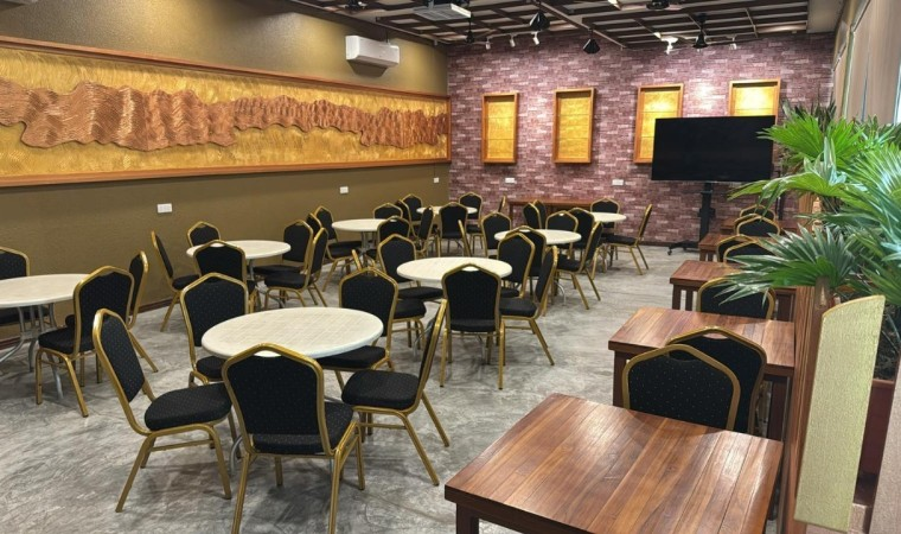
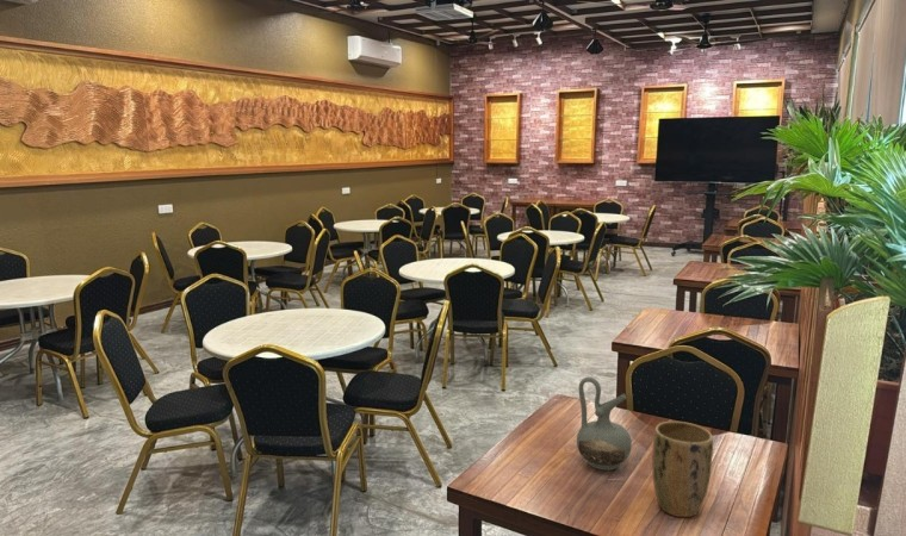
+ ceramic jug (604, 420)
+ plant pot (680, 469)
